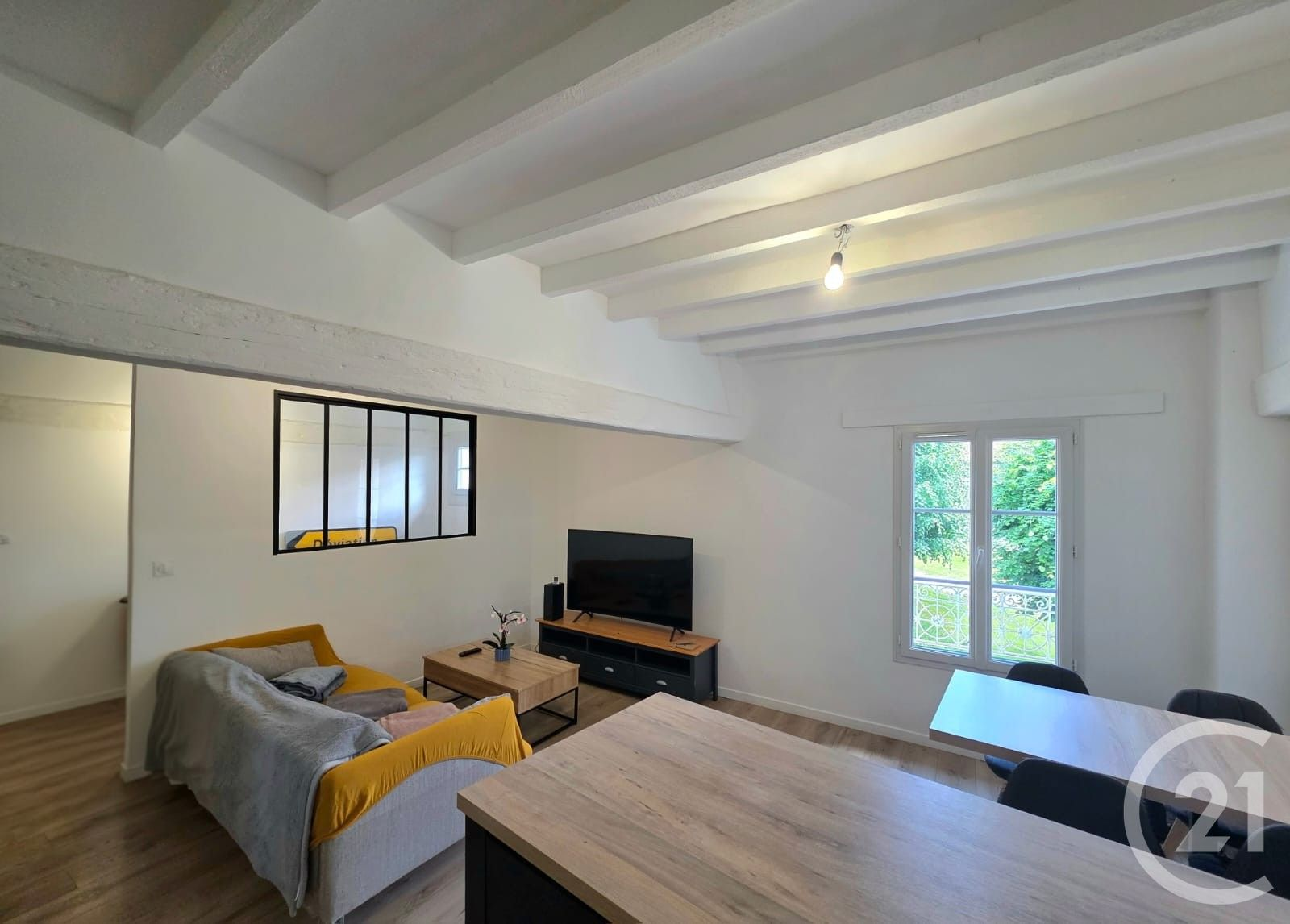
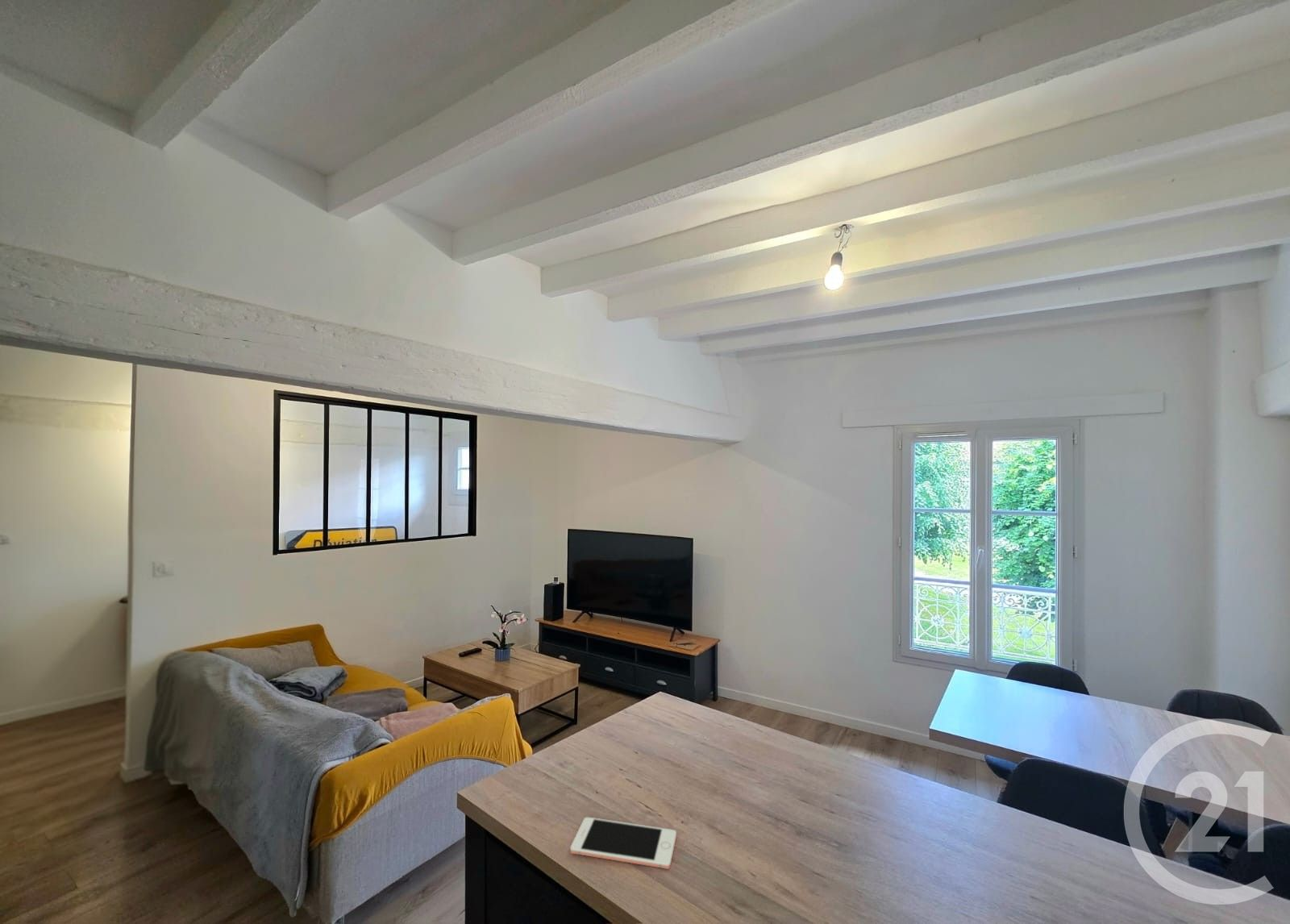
+ cell phone (624, 841)
